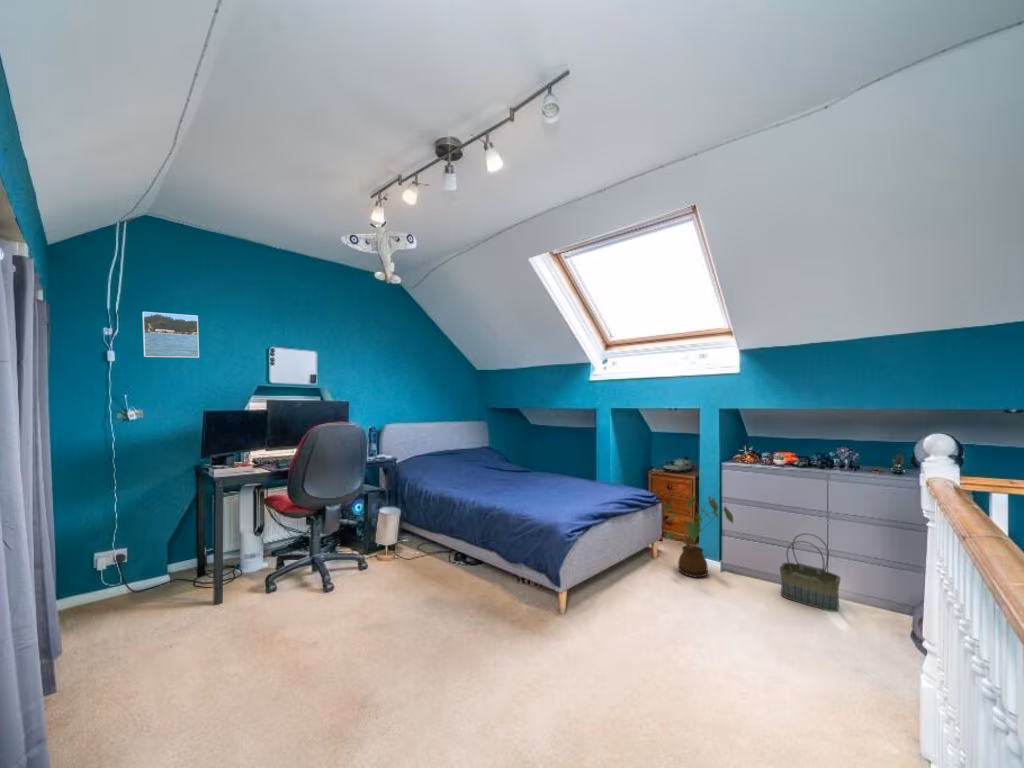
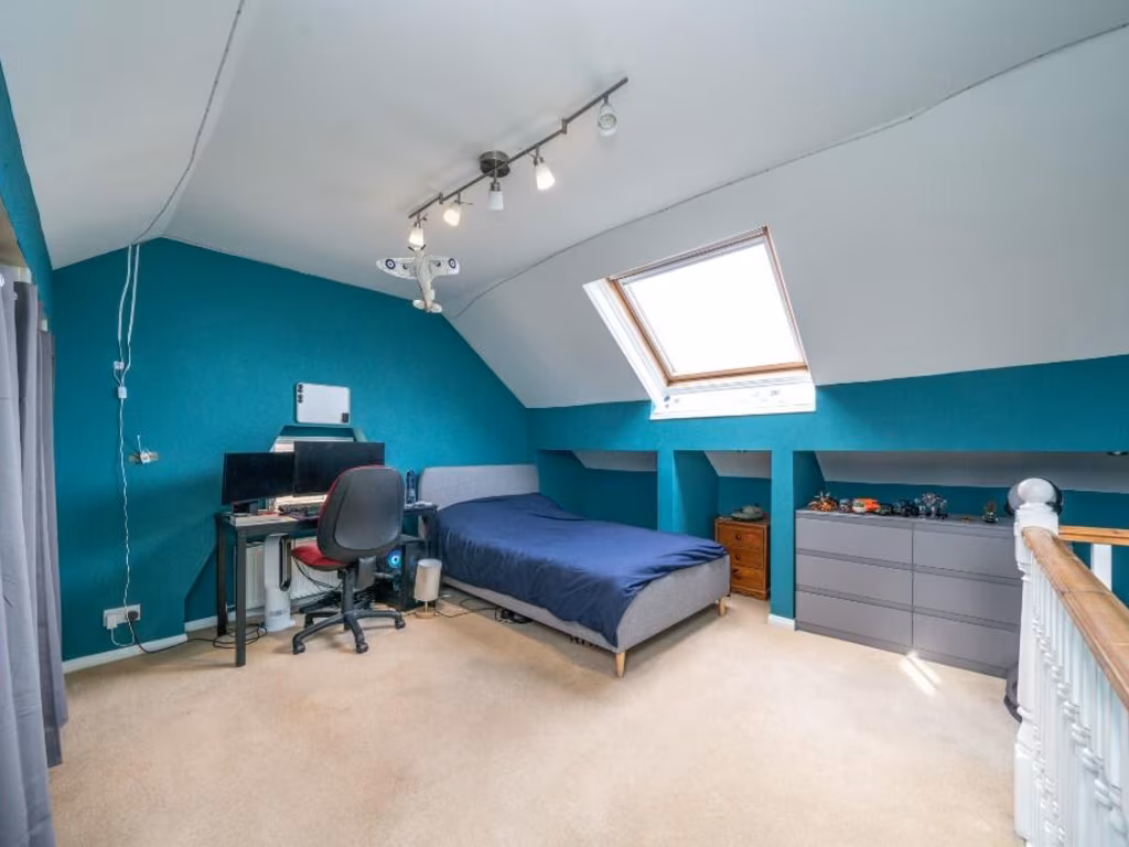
- house plant (695, 537)
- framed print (171, 335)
- basket (809, 569)
